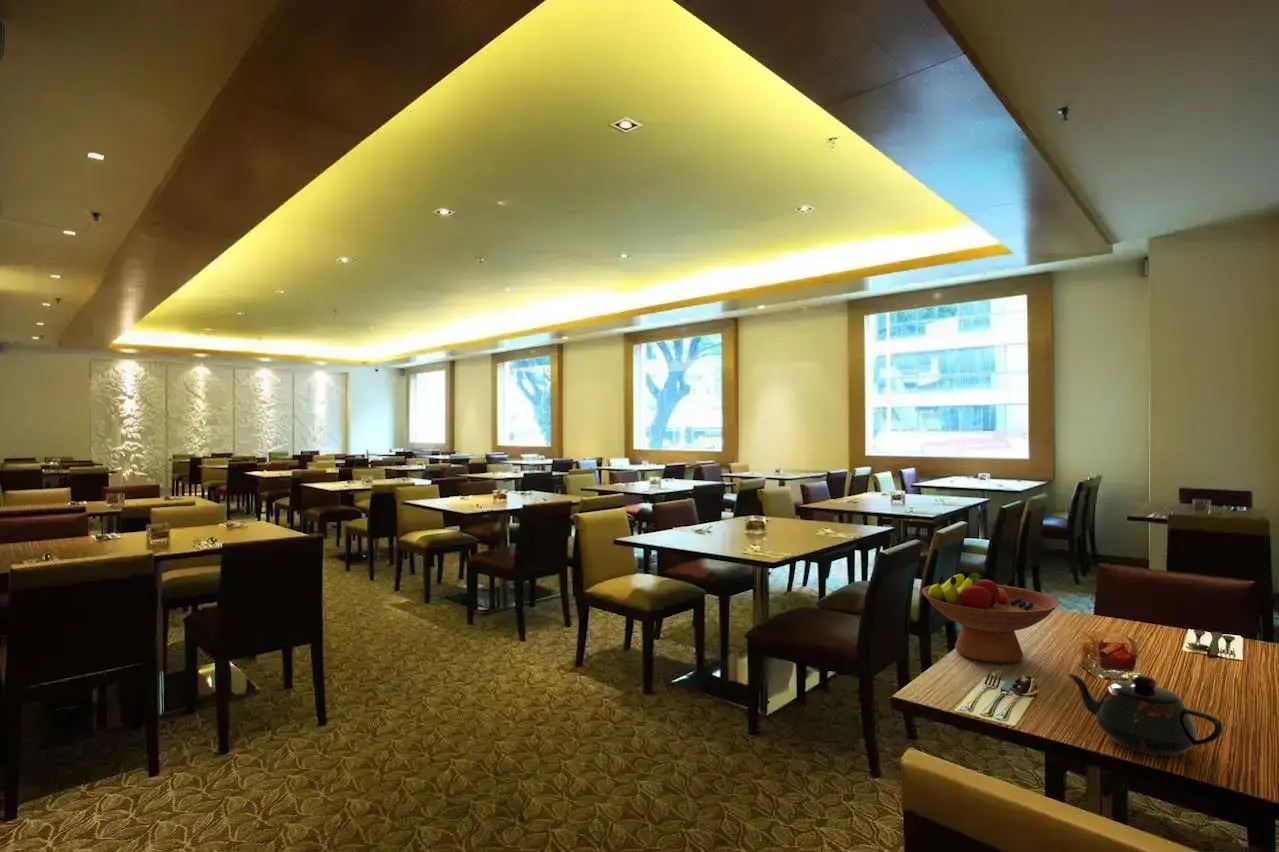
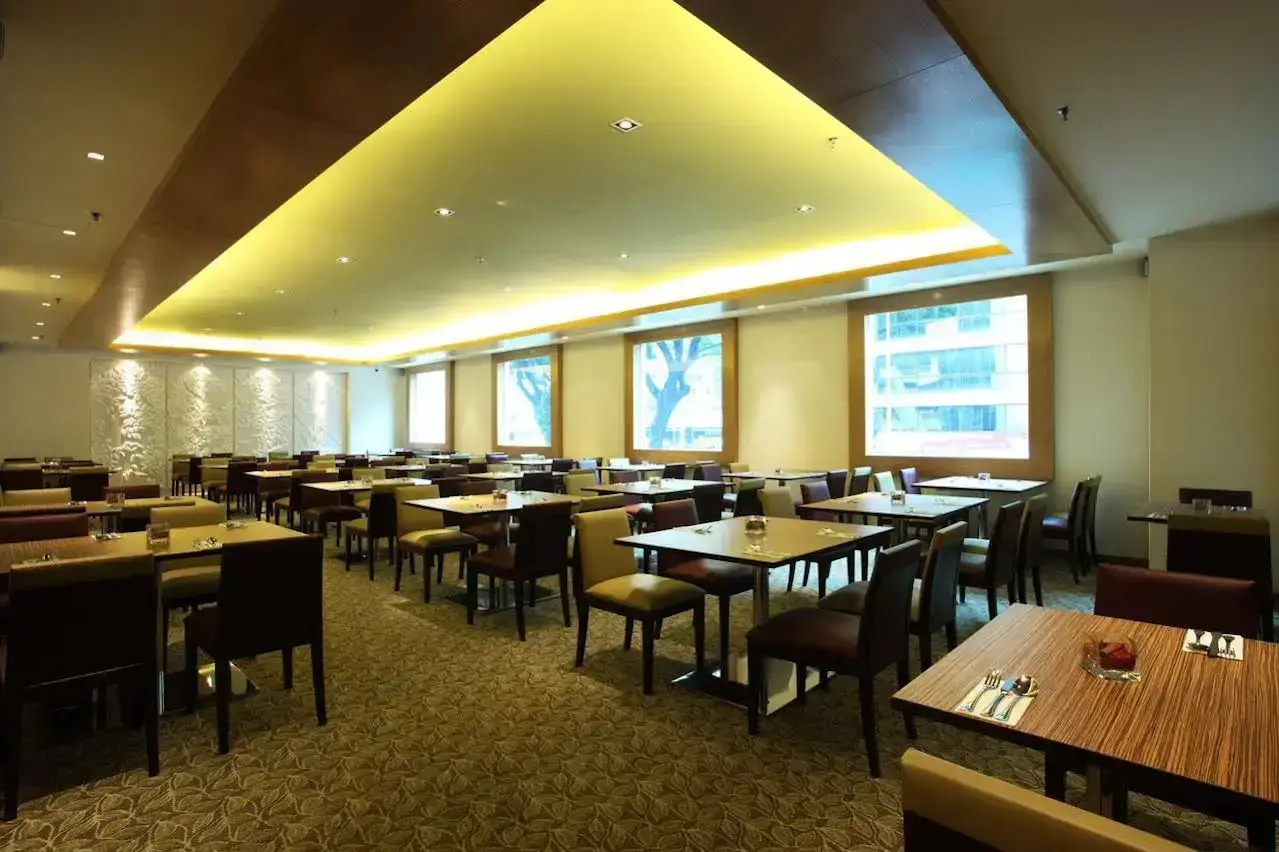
- teapot (1138, 708)
- fruit bowl (987, 613)
